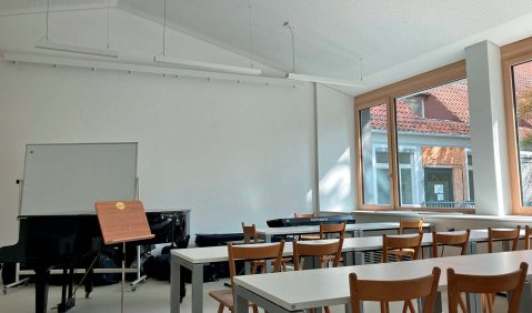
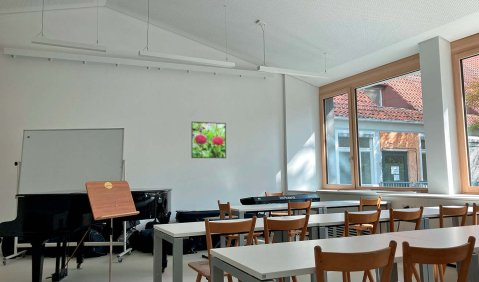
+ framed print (209, 140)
